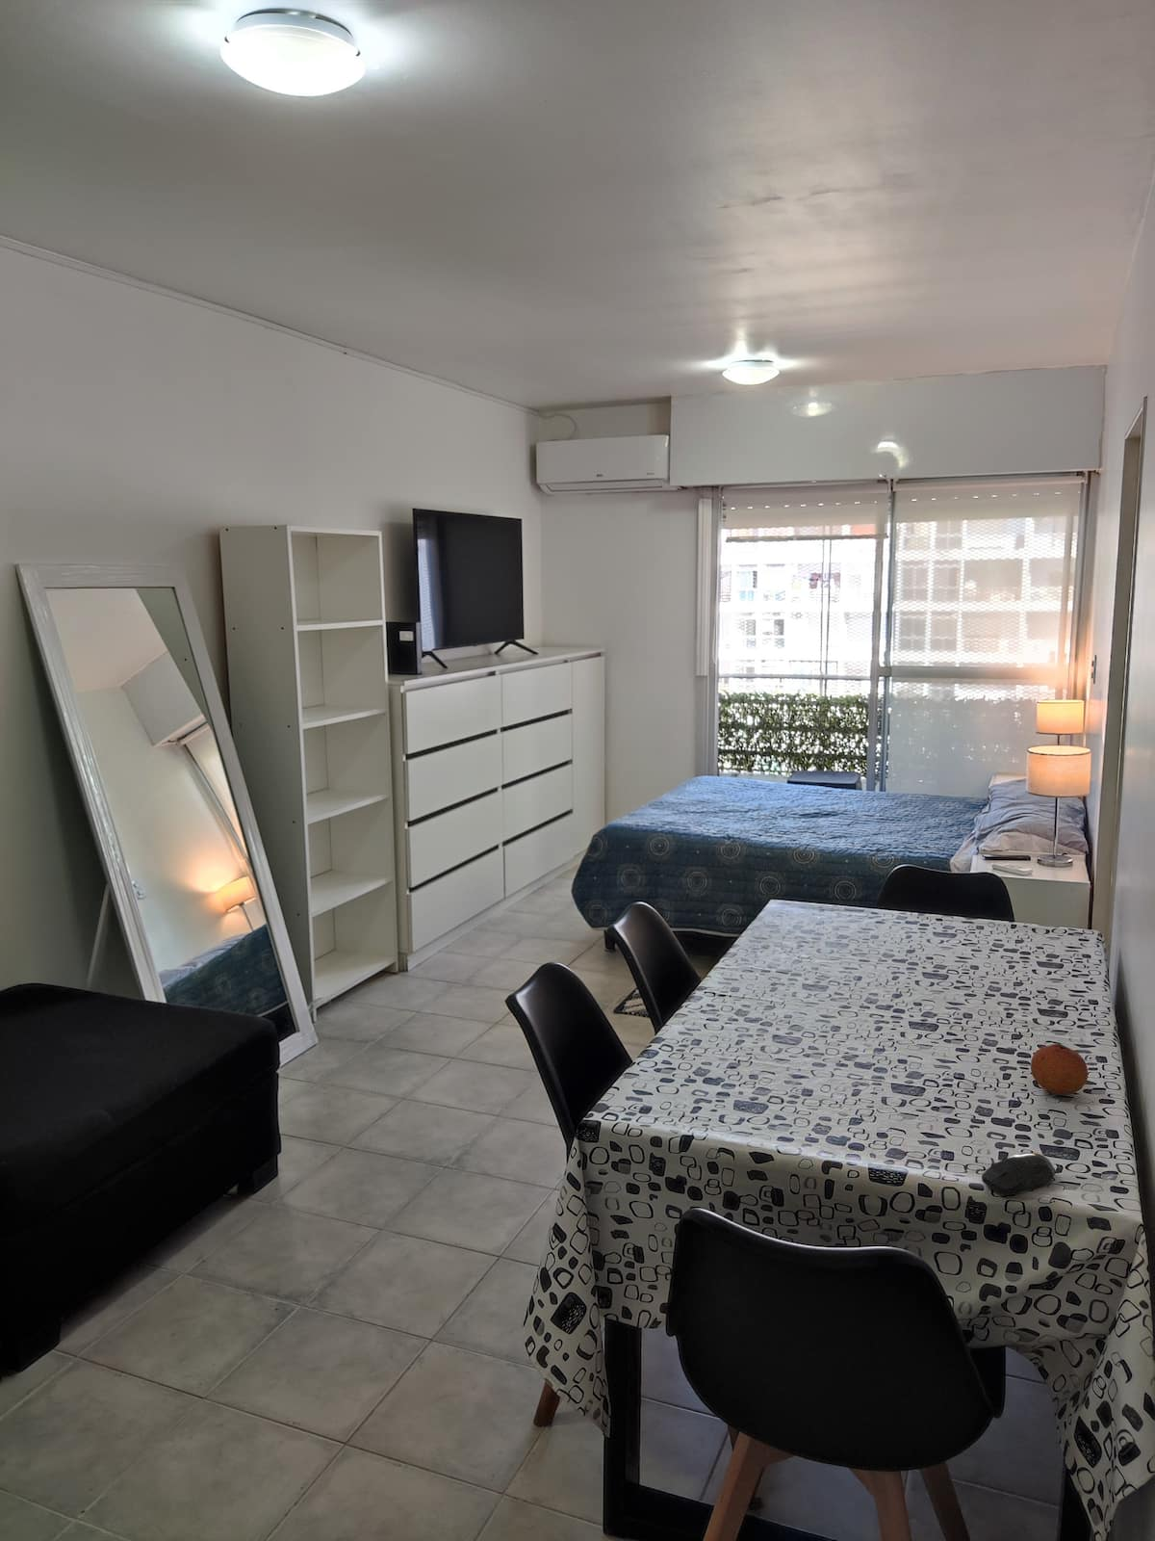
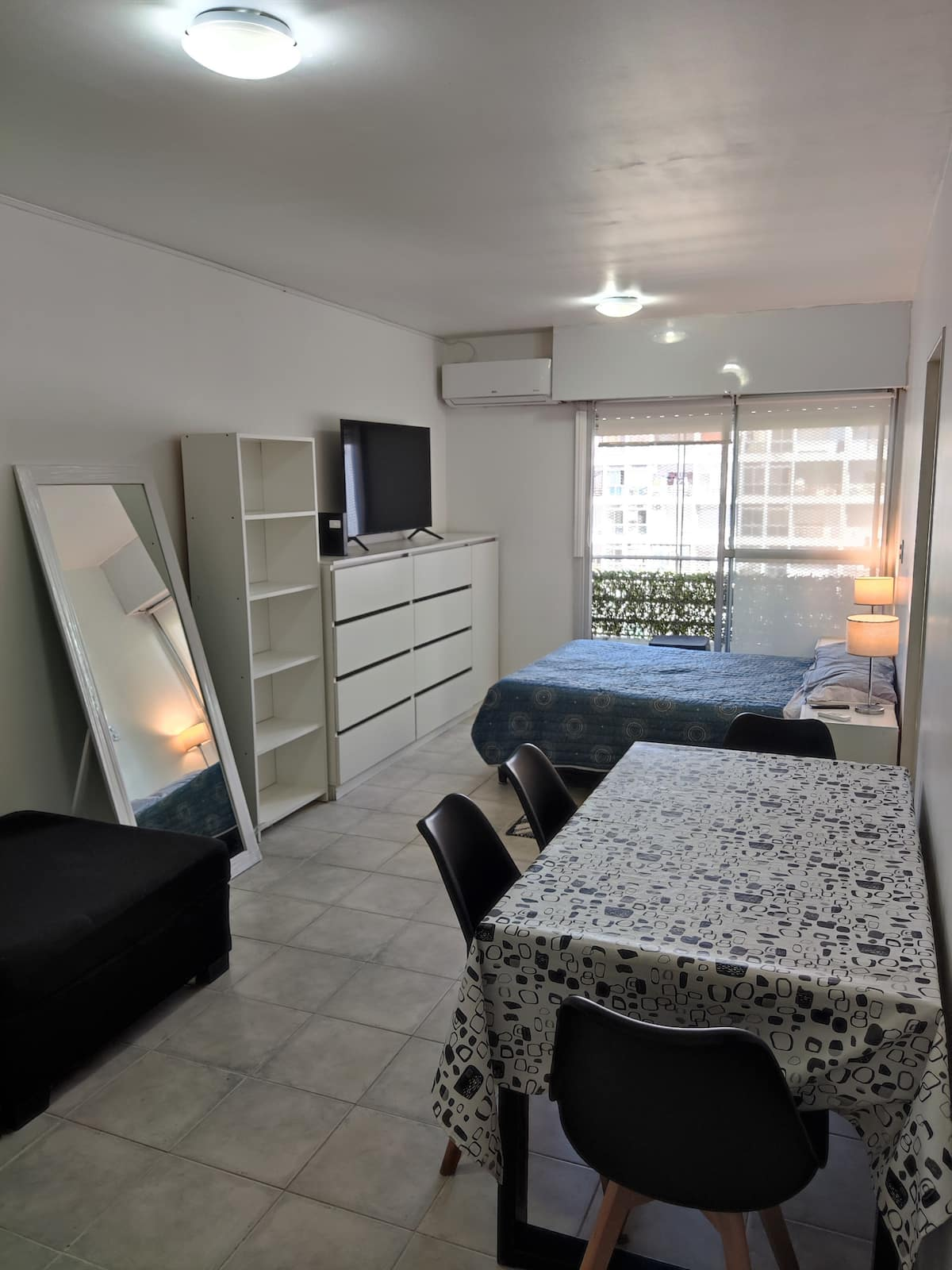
- fruit (1059, 1067)
- computer mouse (1018, 1170)
